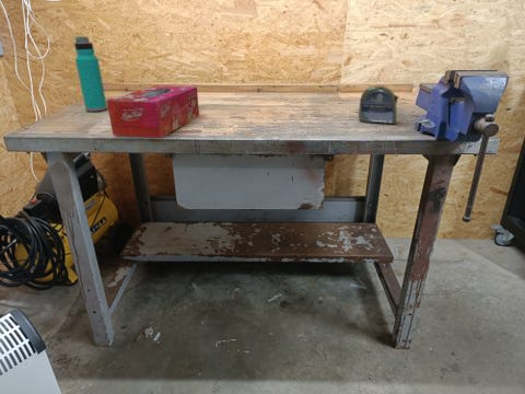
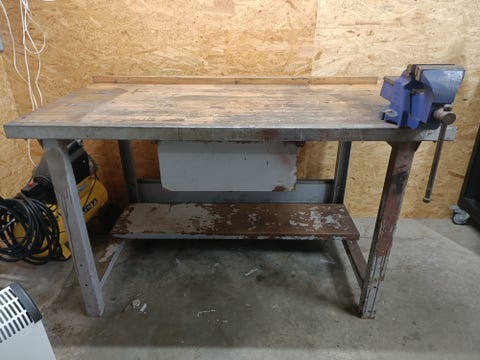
- tape measure (378, 104)
- water bottle (90, 74)
- tissue box (158, 108)
